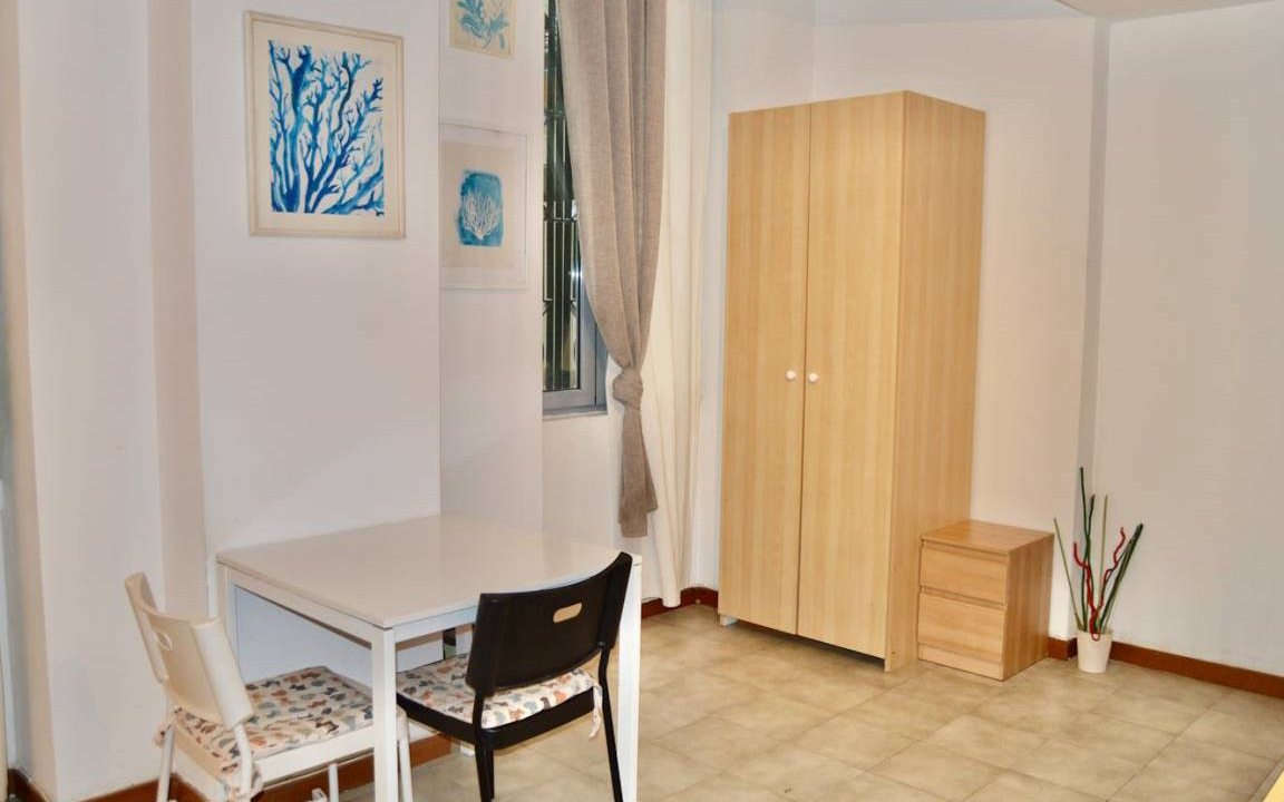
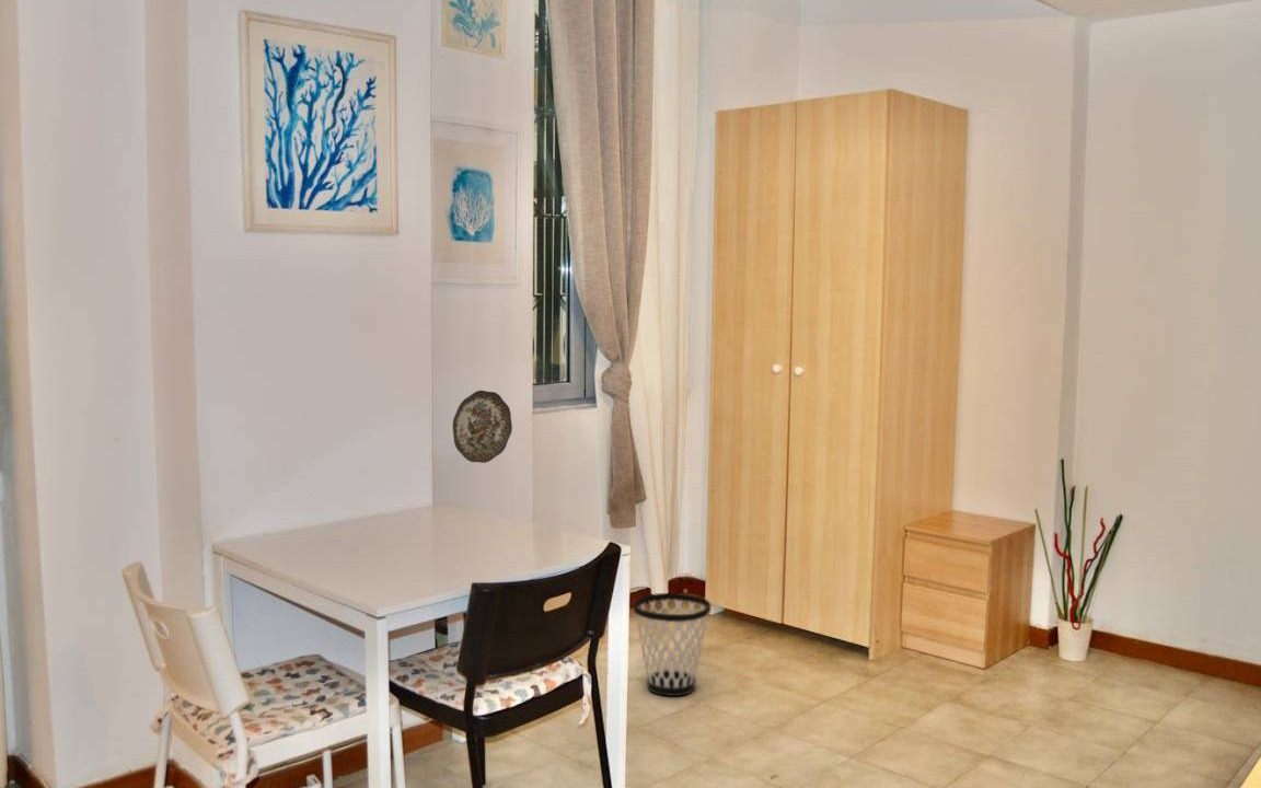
+ wastebasket (674, 646)
+ decorative plate (481, 426)
